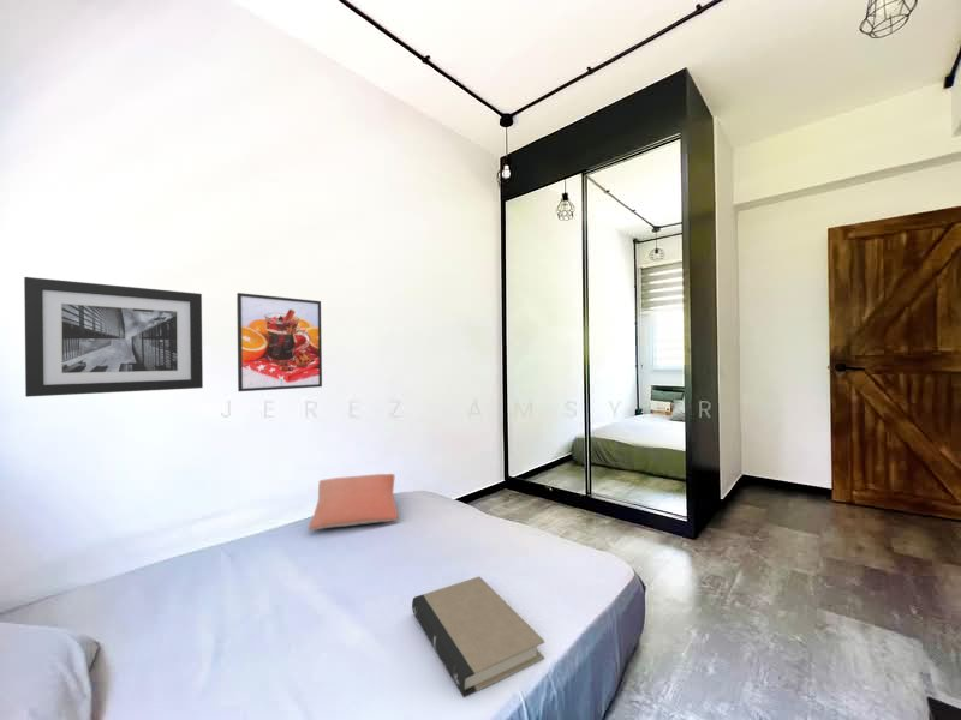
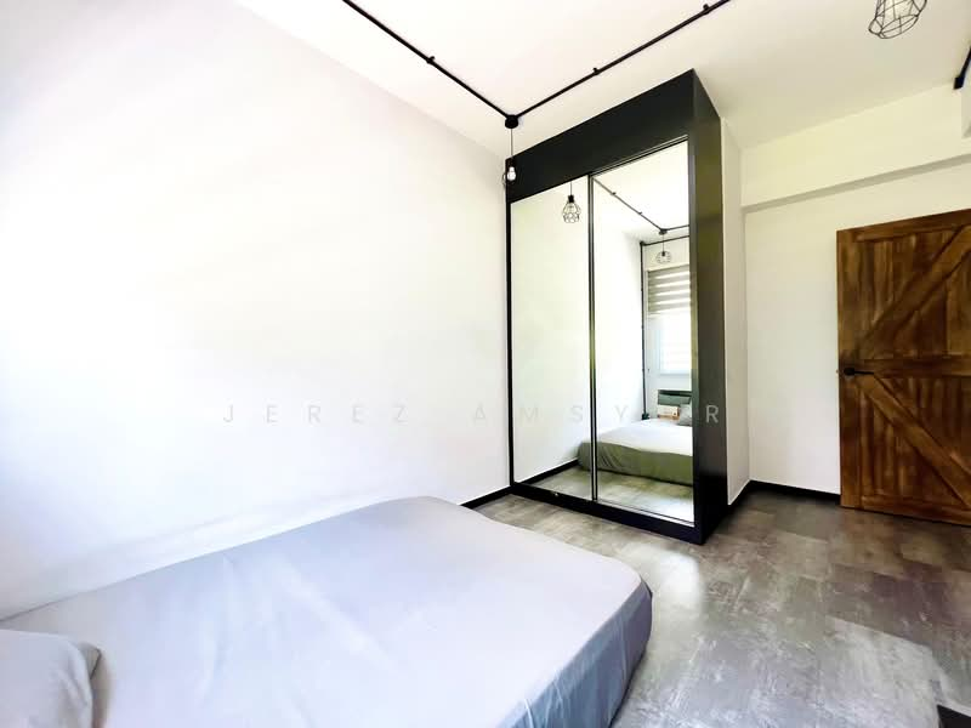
- book (472, 625)
- wall art (124, 338)
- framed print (282, 343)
- pillow (356, 498)
